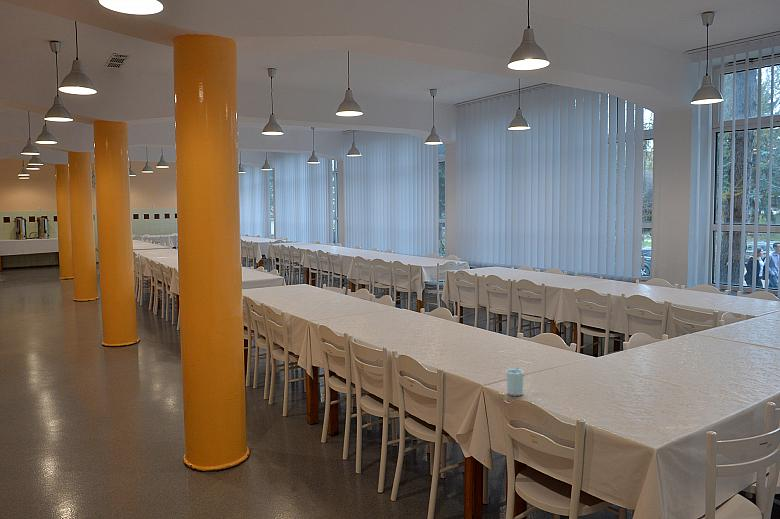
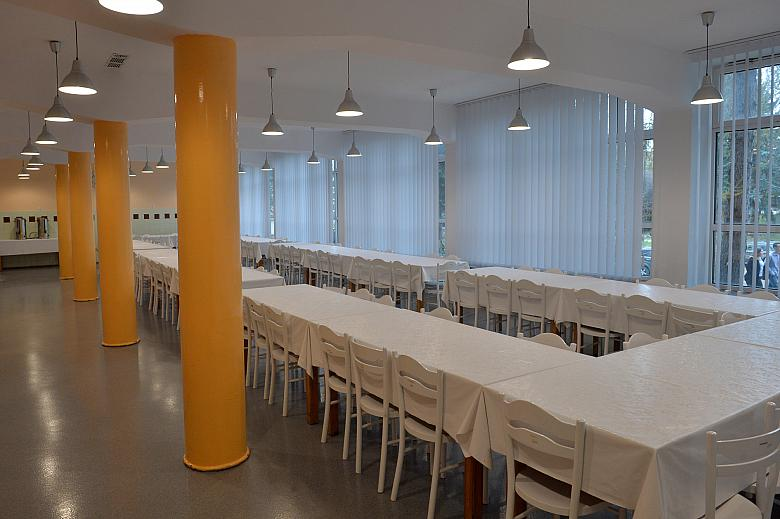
- cup (514, 379)
